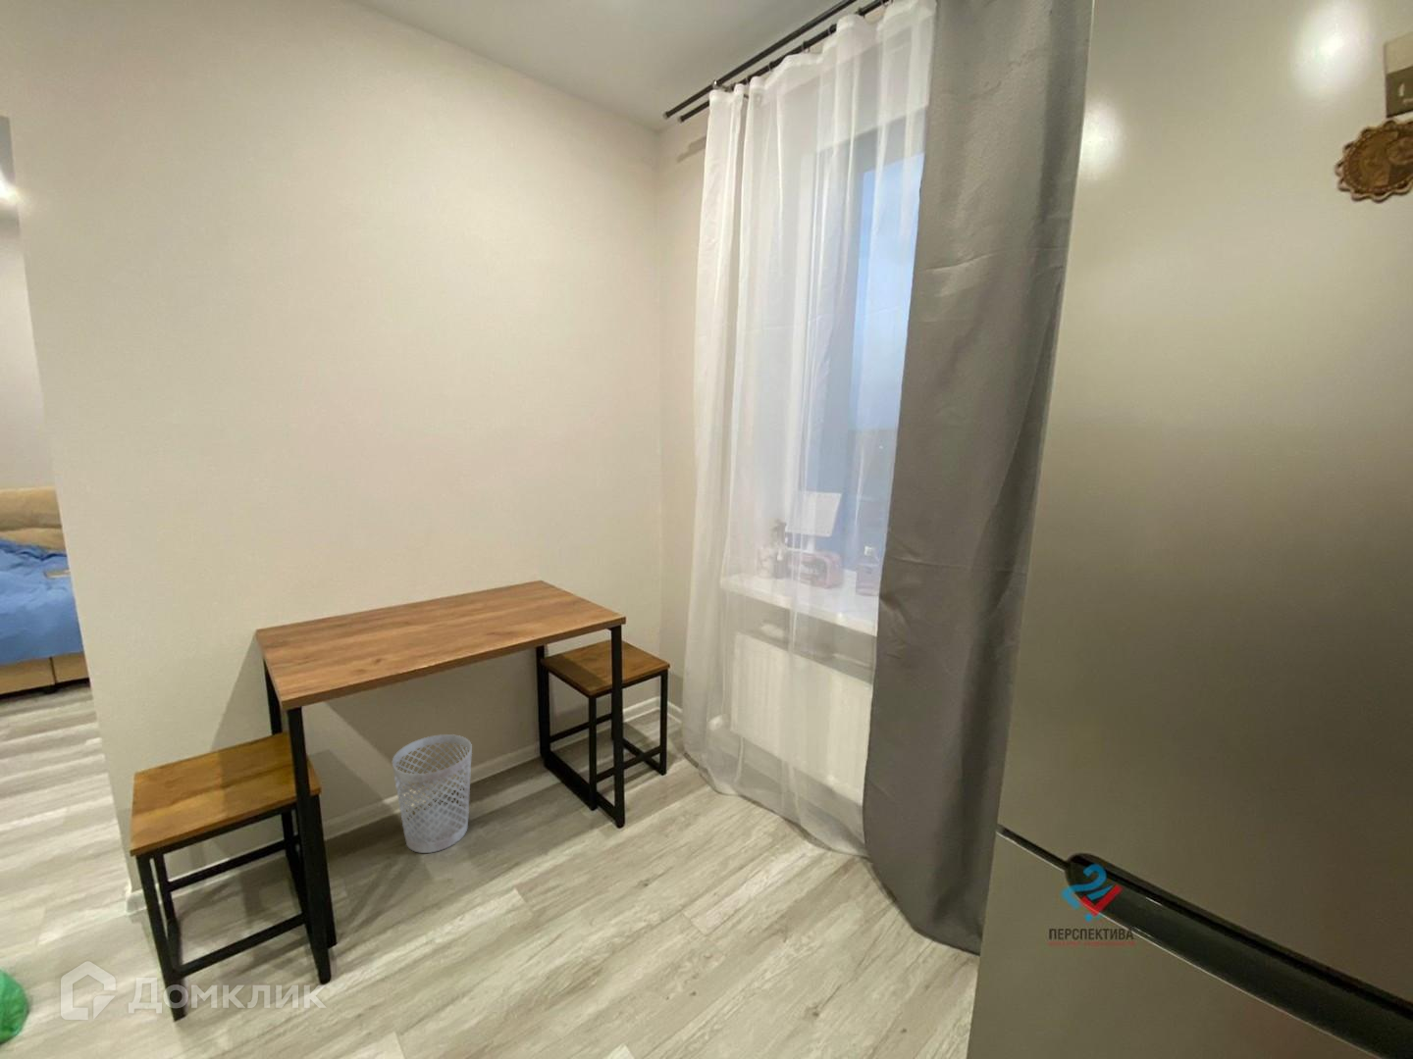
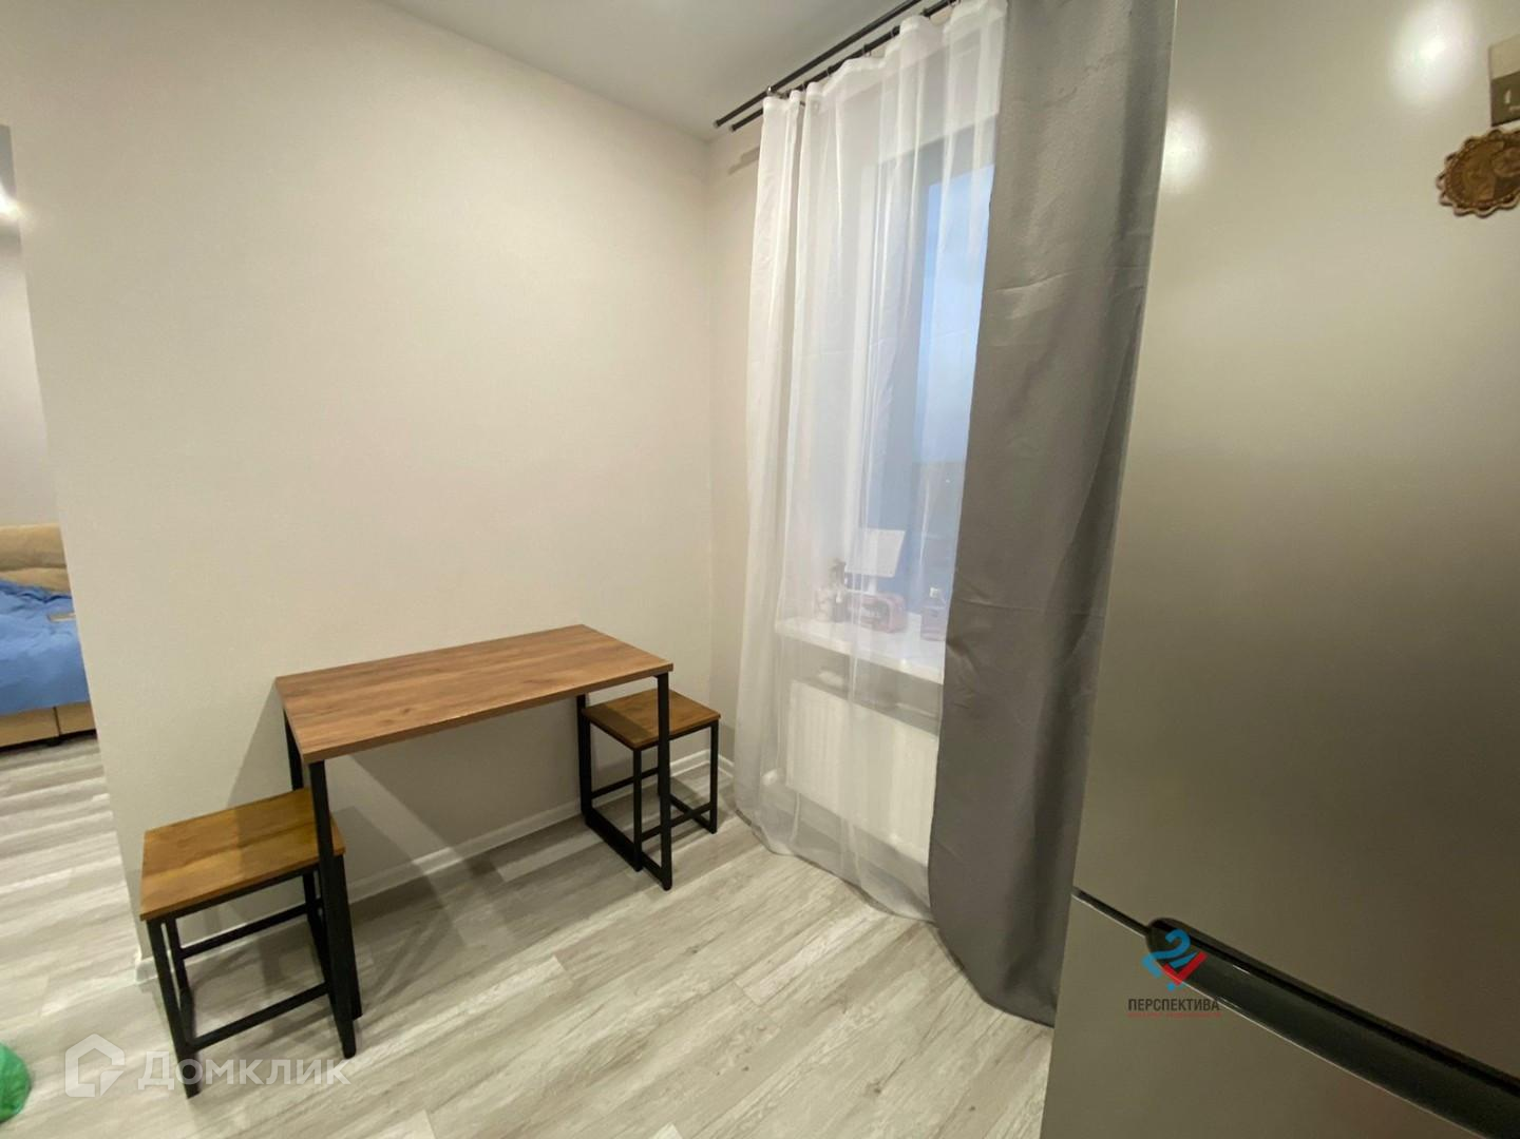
- wastebasket (436, 793)
